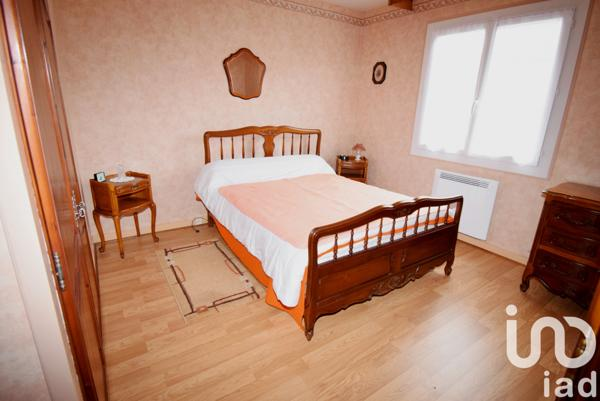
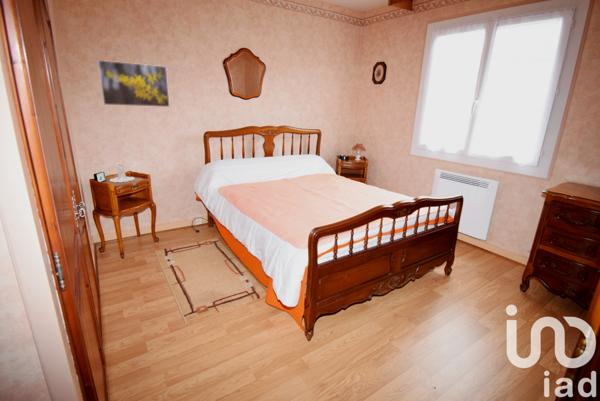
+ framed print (135, 85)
